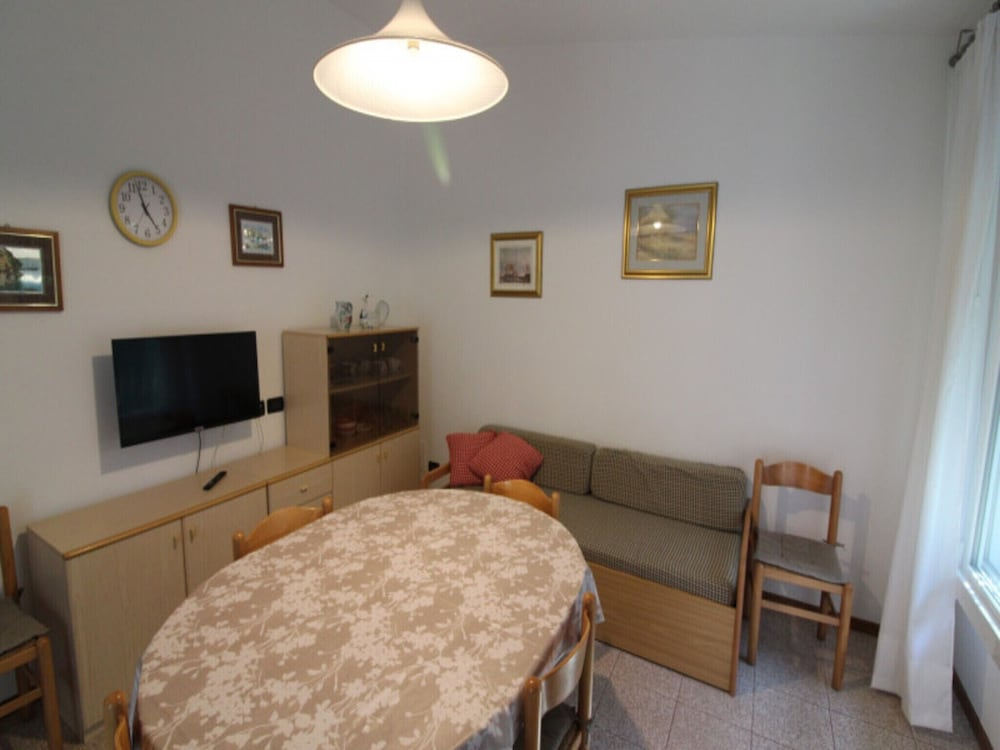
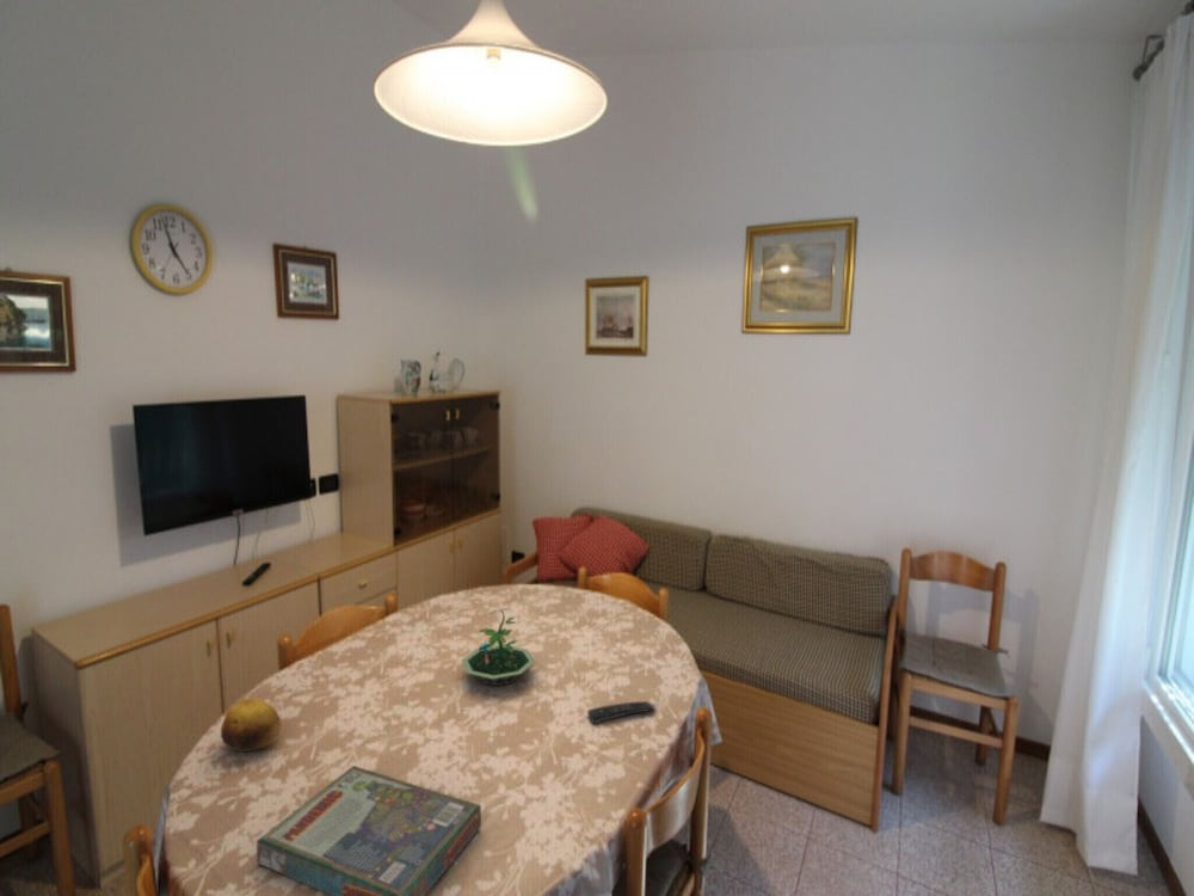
+ terrarium (500, 624)
+ remote control (622, 710)
+ board game (374, 833)
+ fruit (250, 723)
